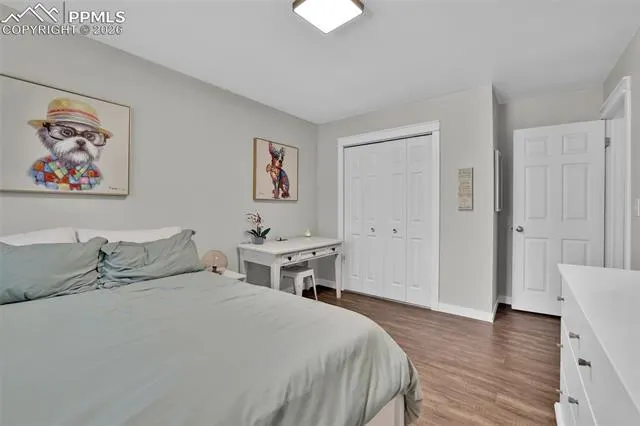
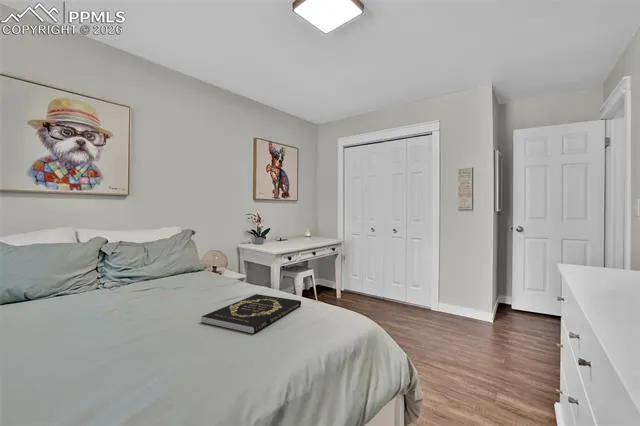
+ book (255, 310)
